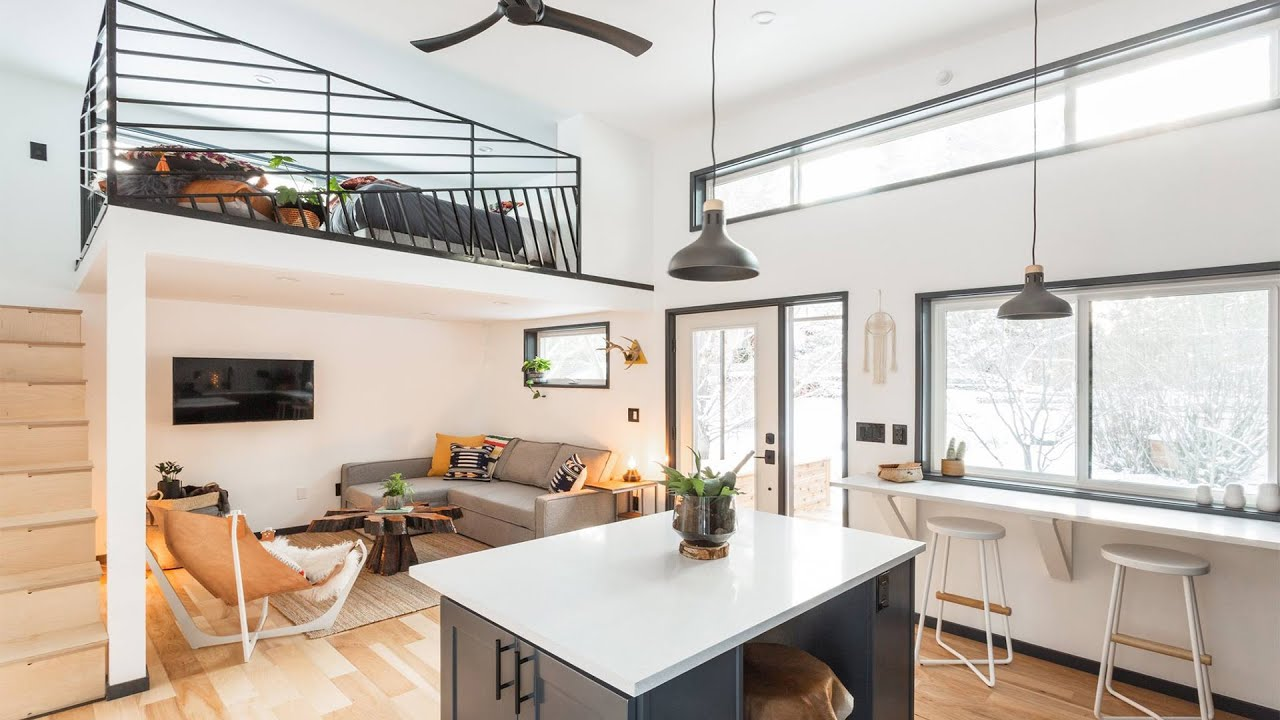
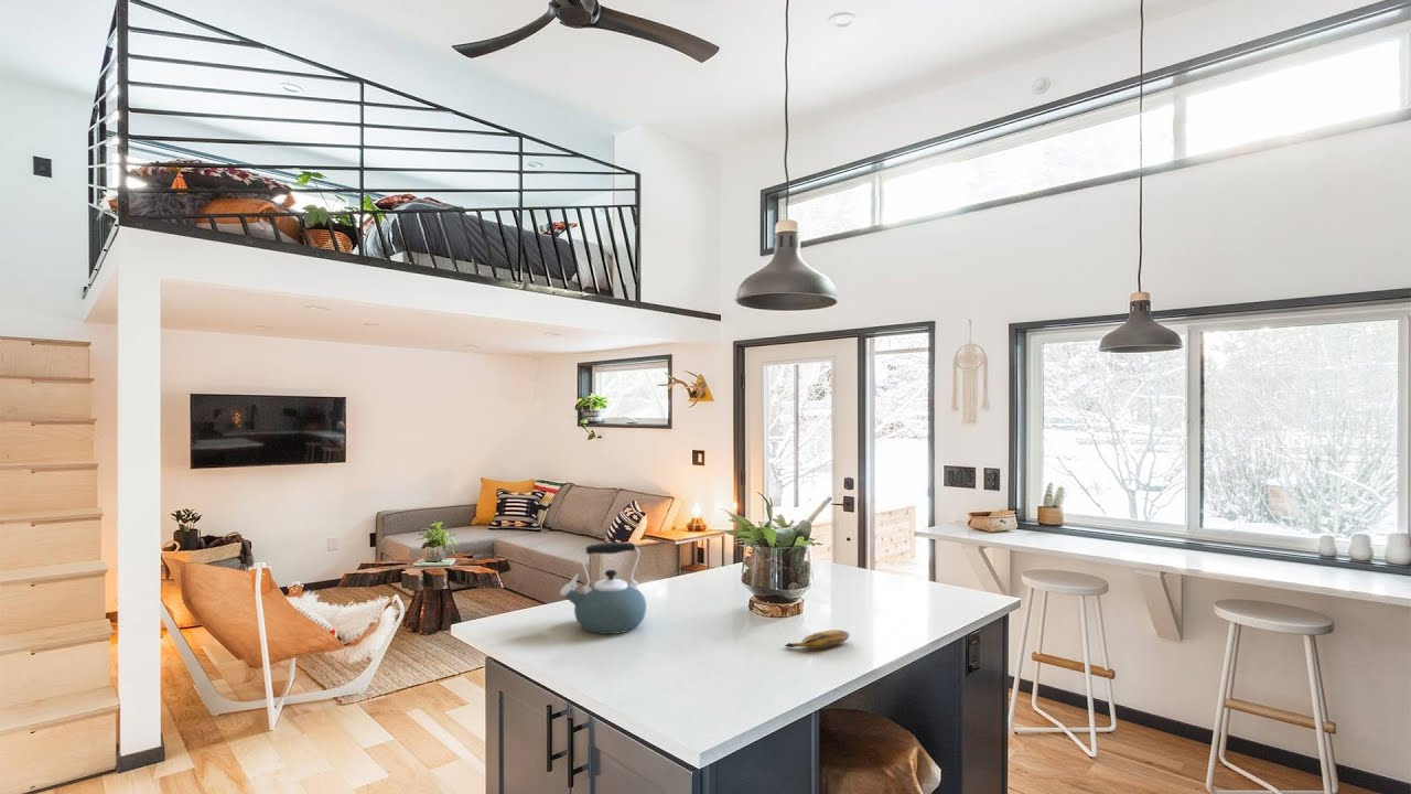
+ banana (820, 637)
+ kettle (603, 584)
